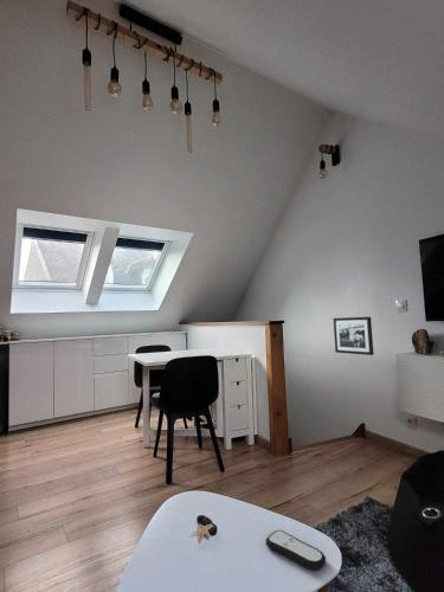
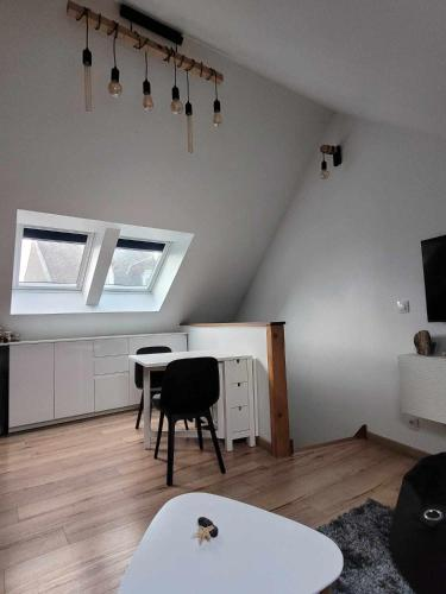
- remote control (295, 548)
- picture frame (352, 335)
